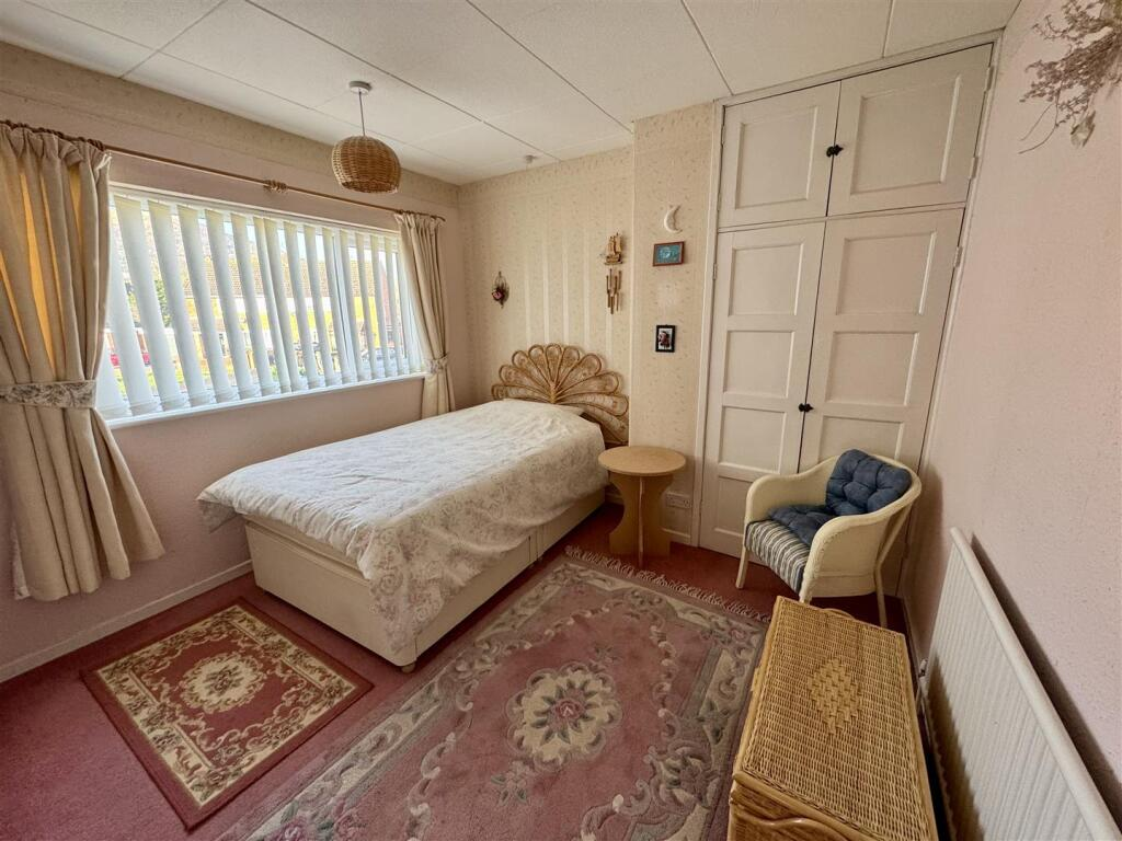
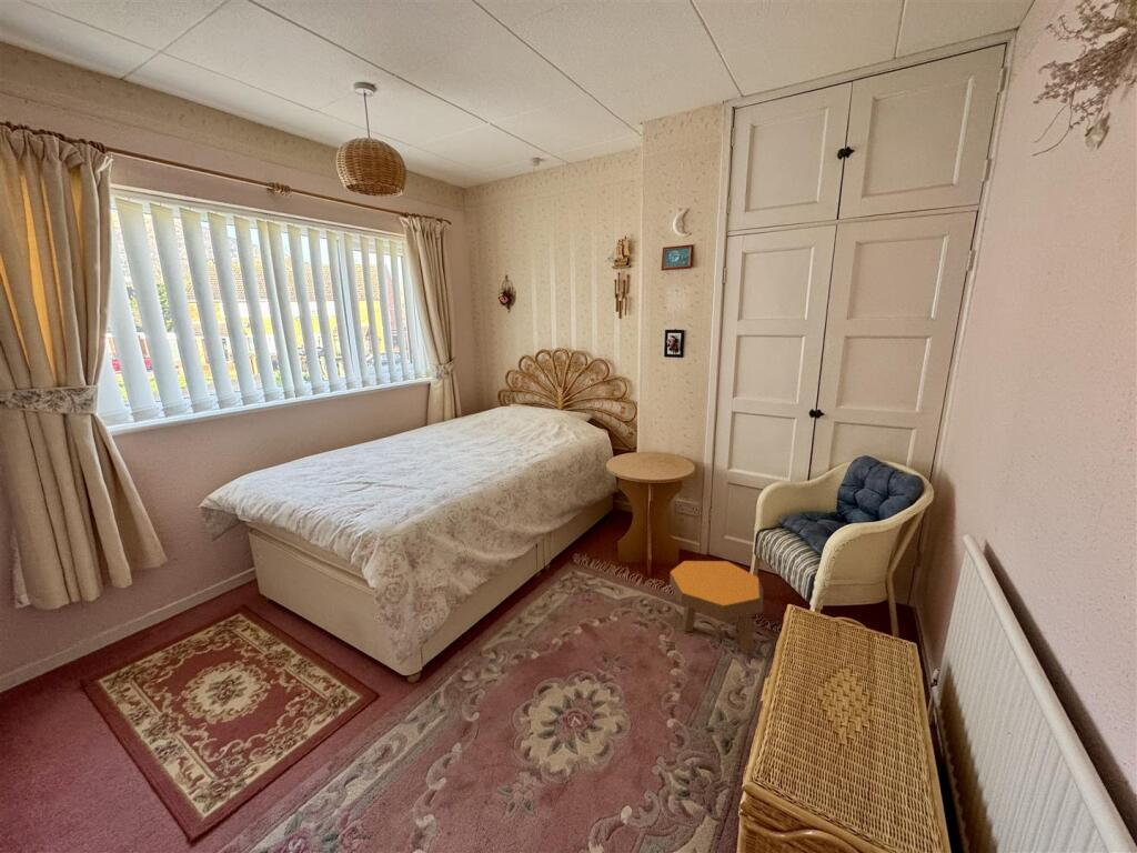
+ footstool (713, 603)
